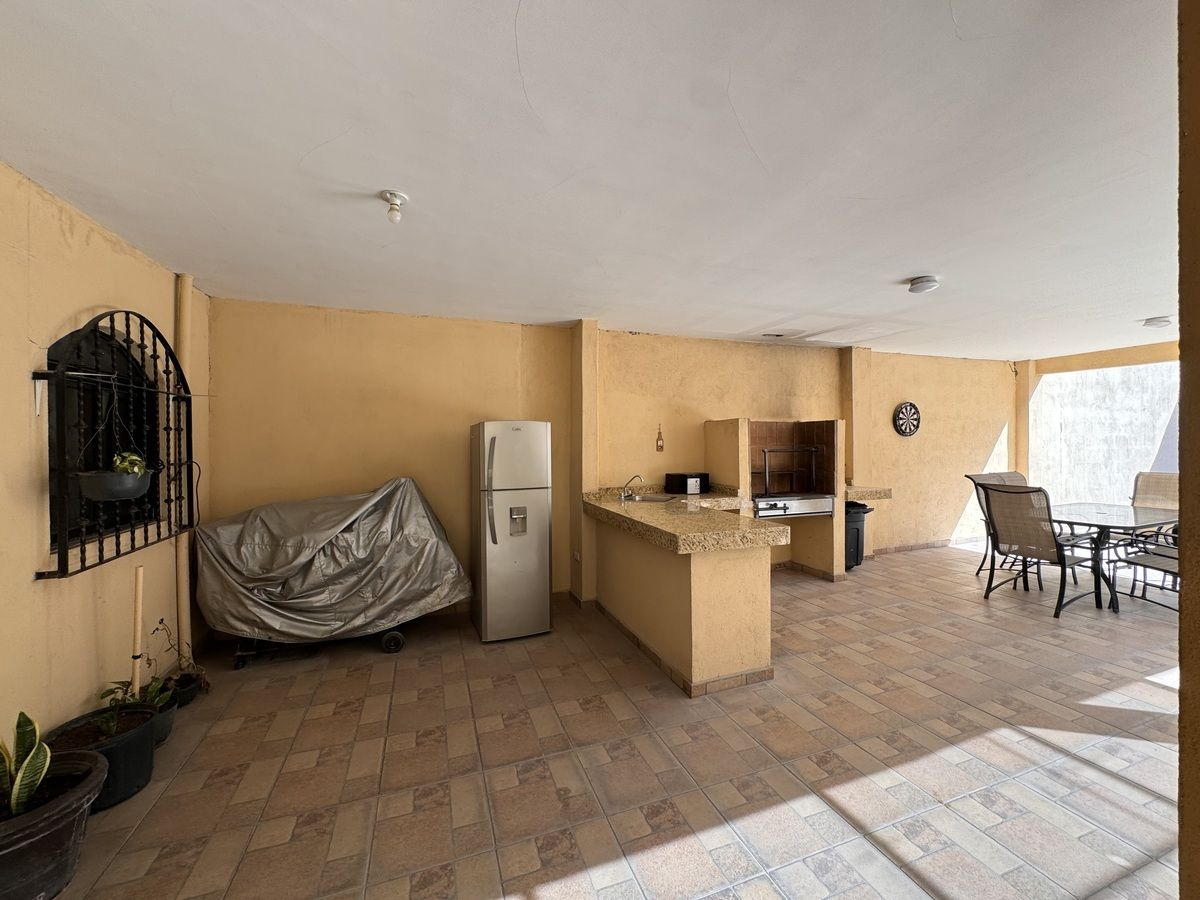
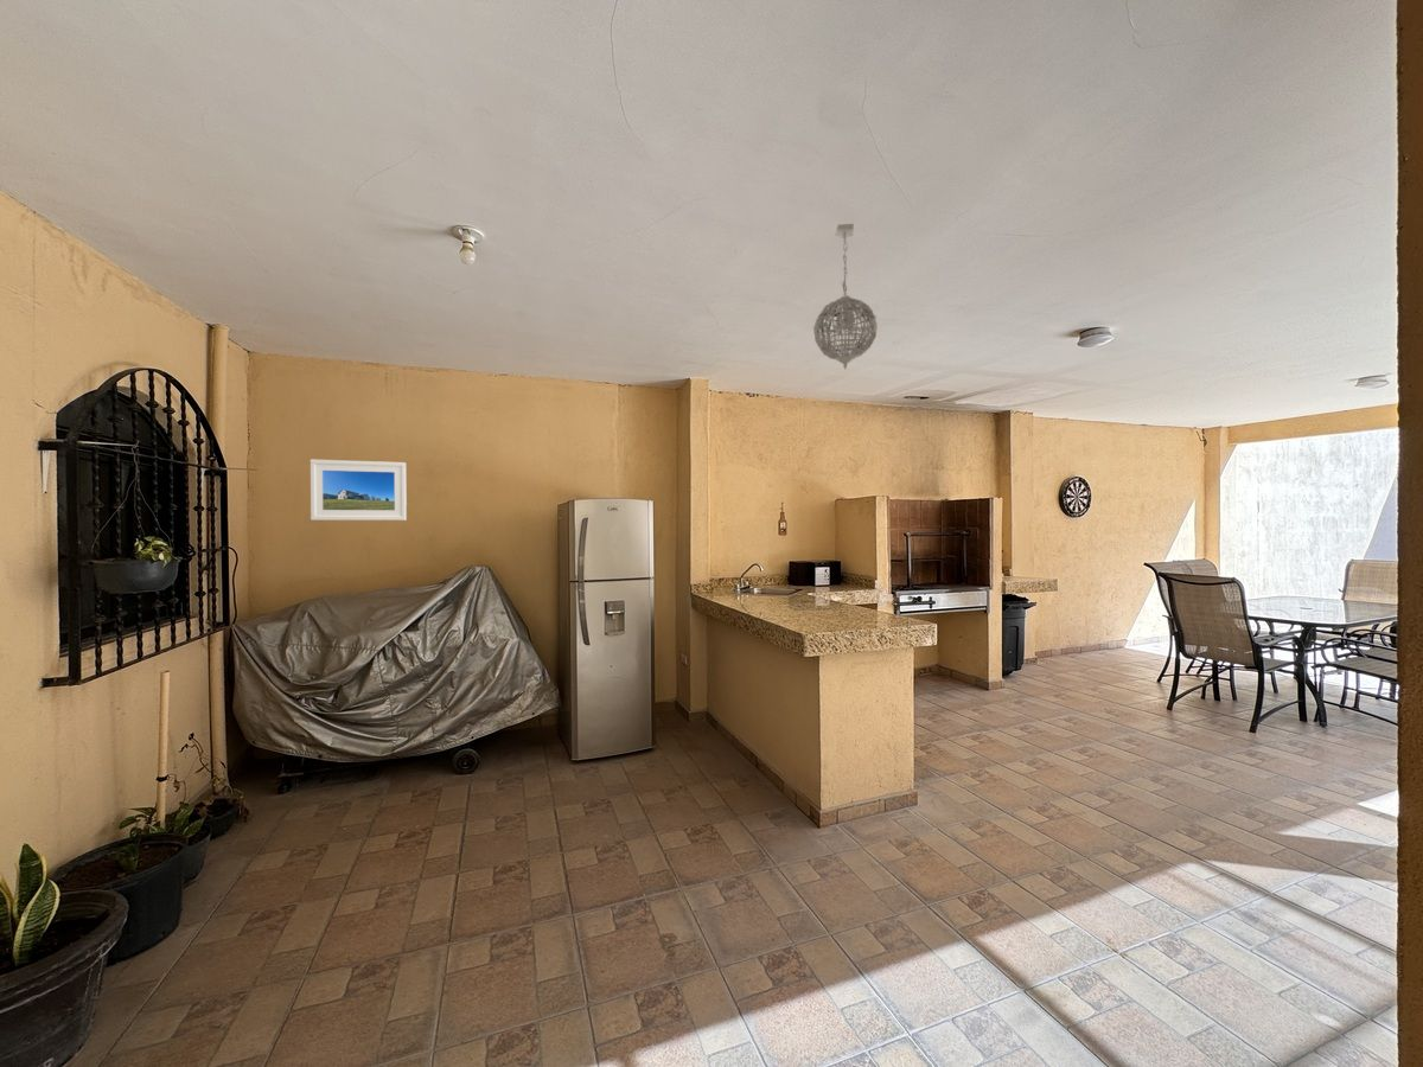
+ pendant light (844, 299)
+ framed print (359, 490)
